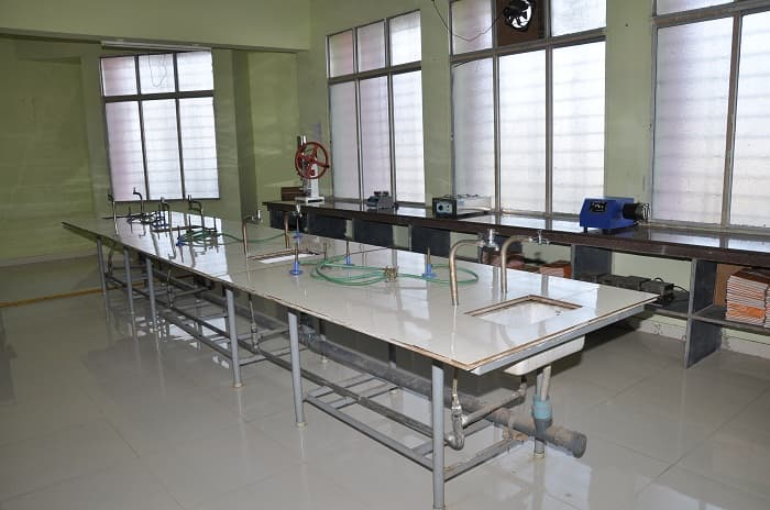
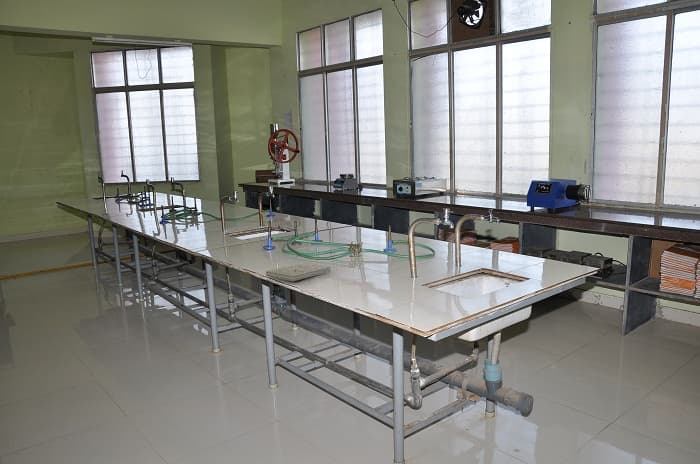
+ book (299, 271)
